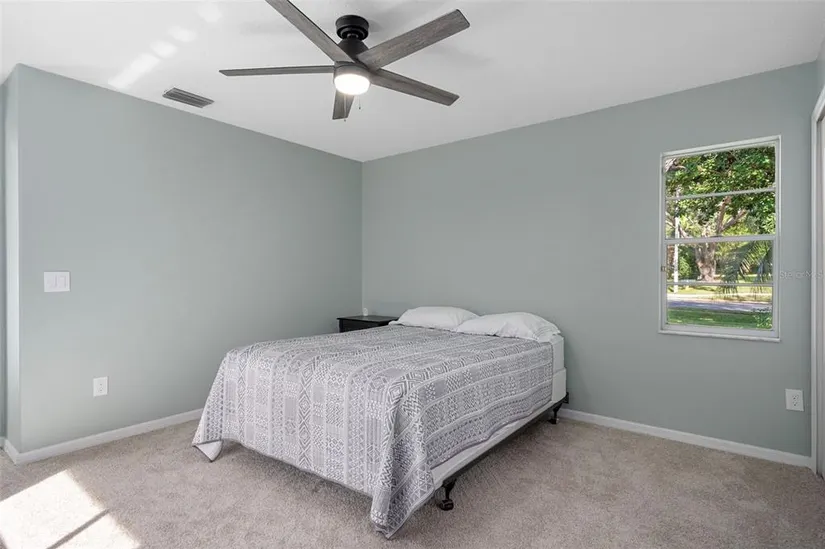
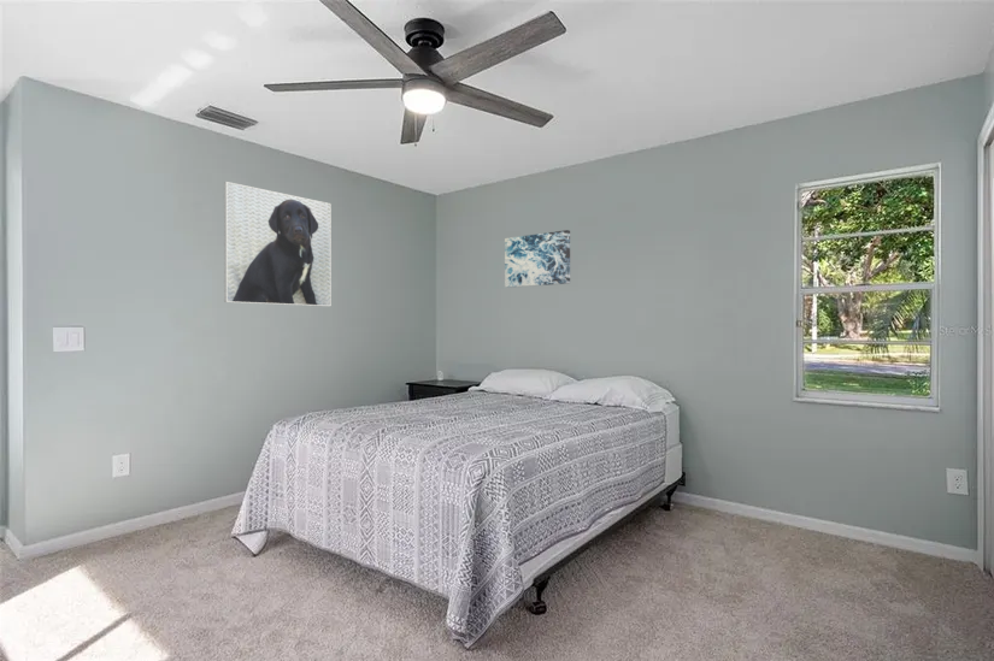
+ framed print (281, 248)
+ wall art (536, 260)
